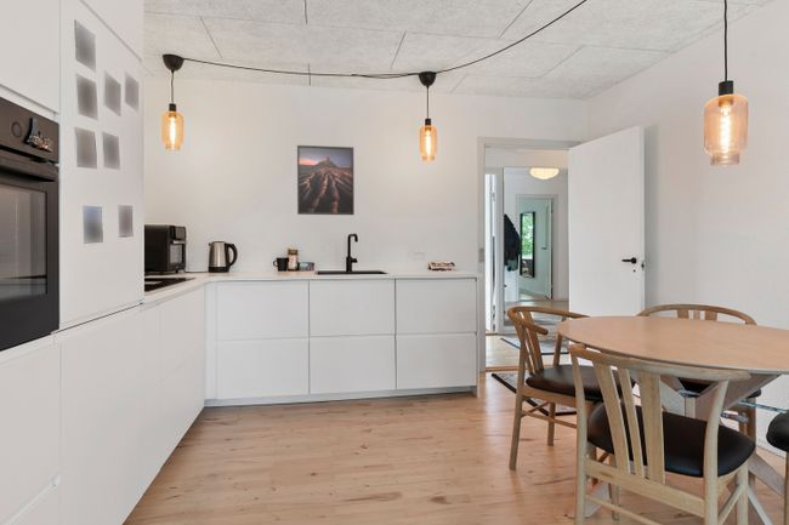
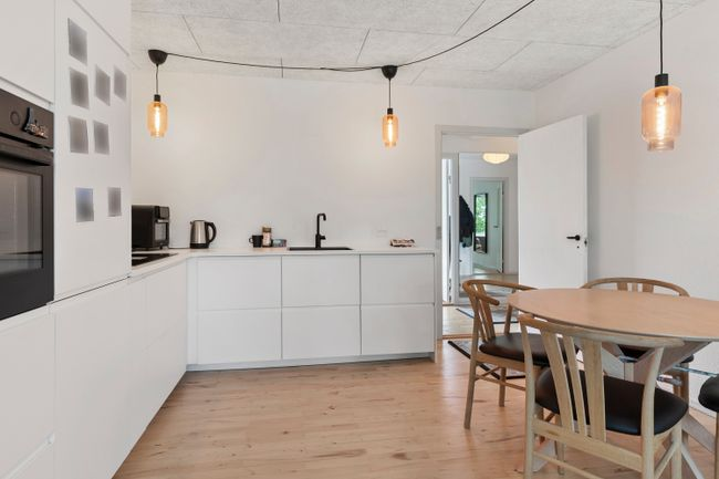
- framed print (325, 179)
